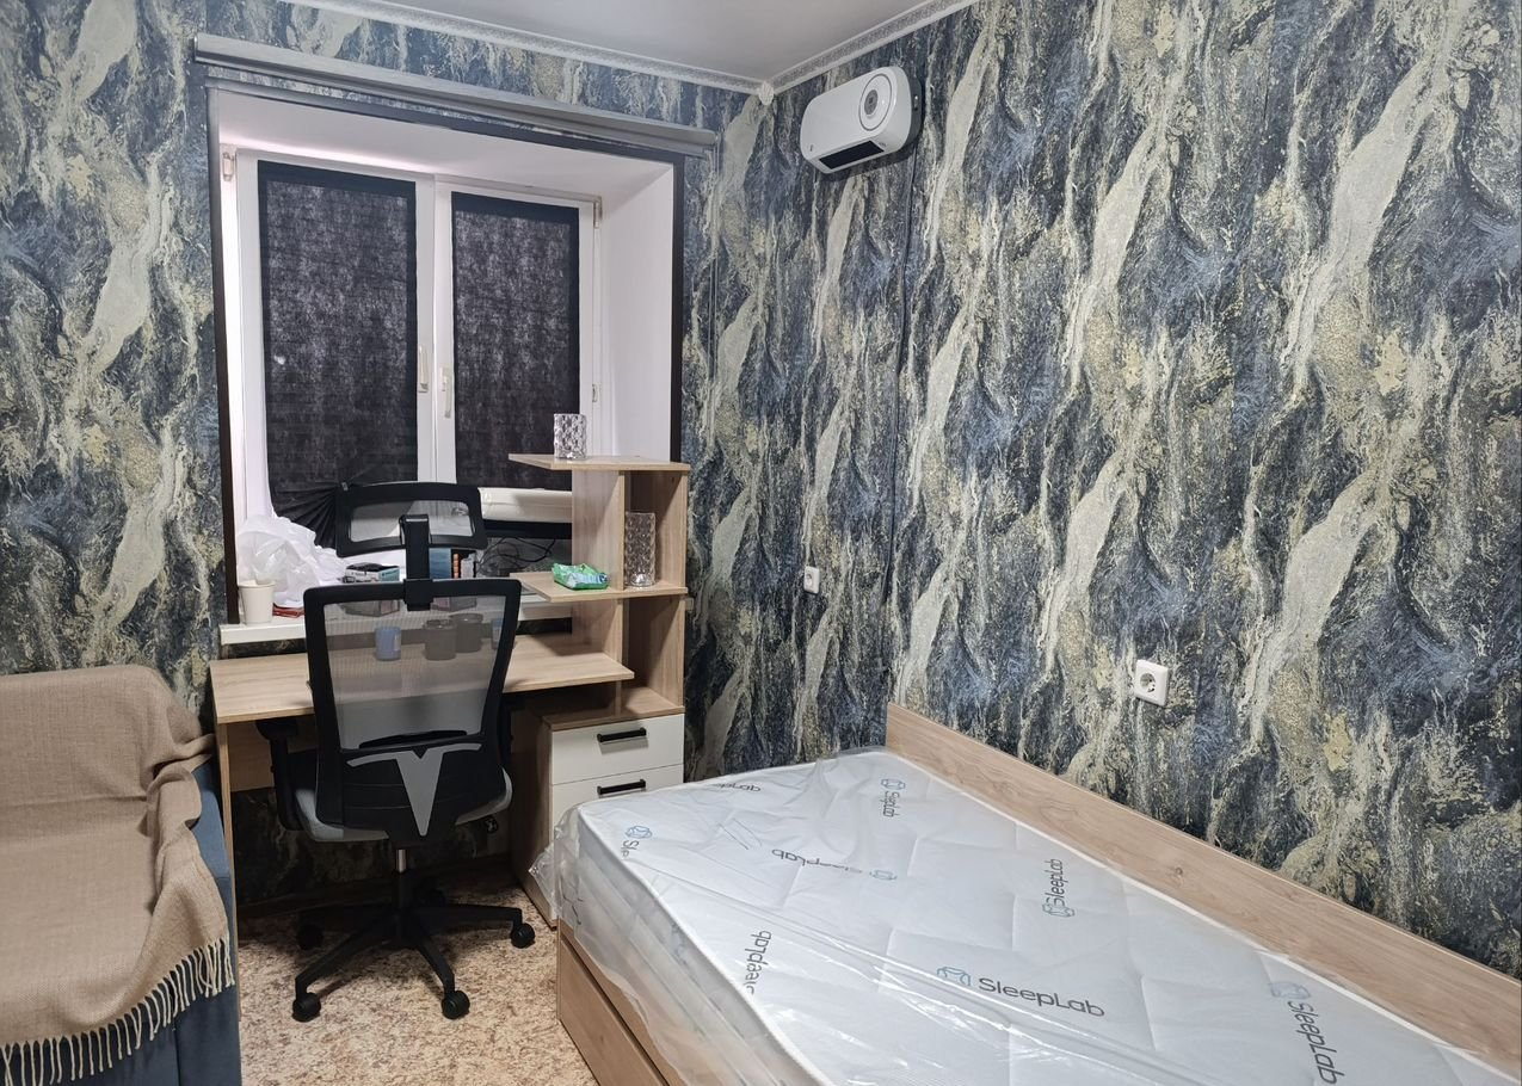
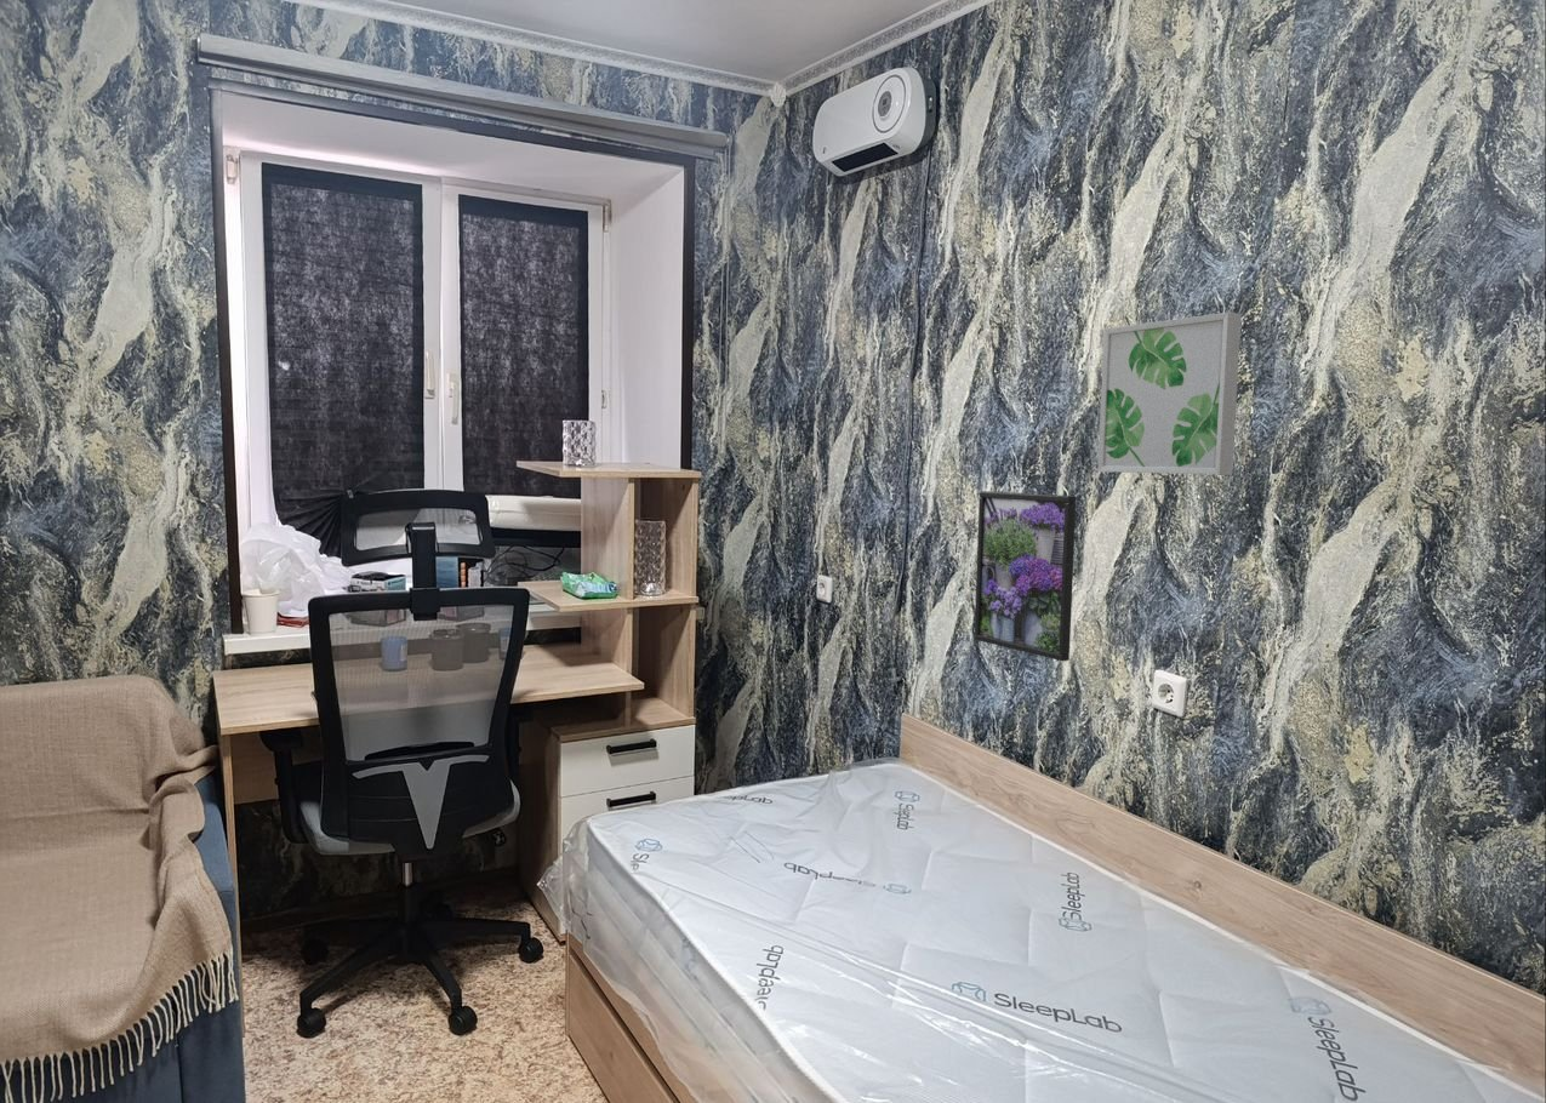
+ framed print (1022, 572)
+ wall art (1164, 398)
